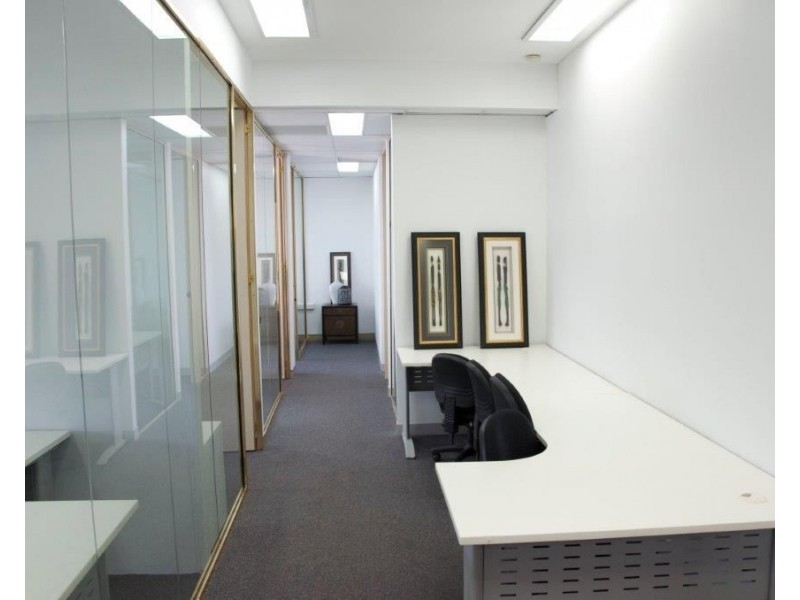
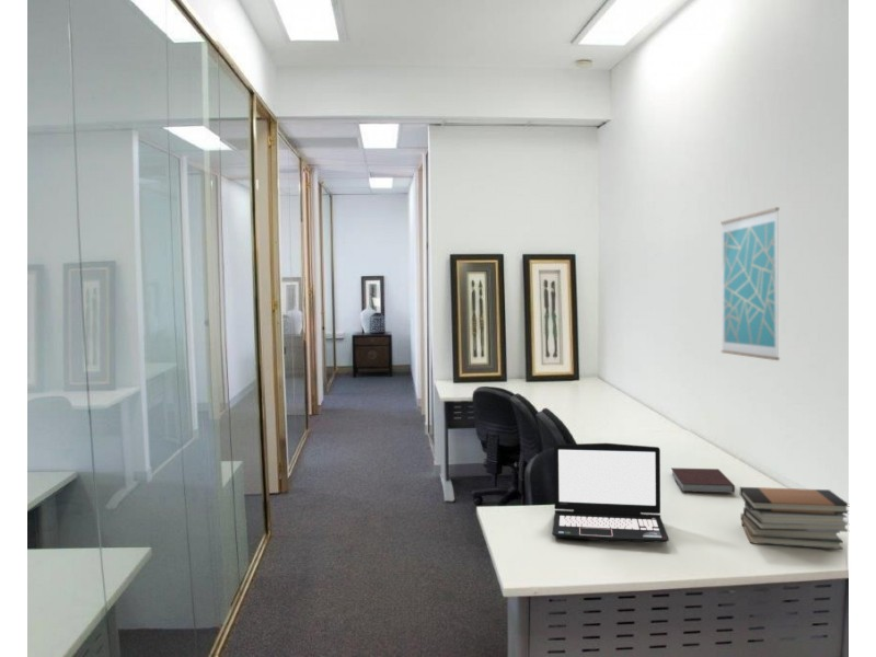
+ notebook (701, 480)
+ book stack (792, 517)
+ wall art (747, 286)
+ laptop (608, 491)
